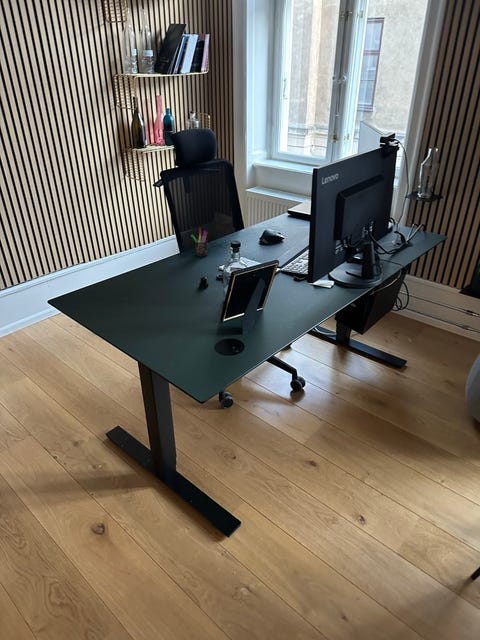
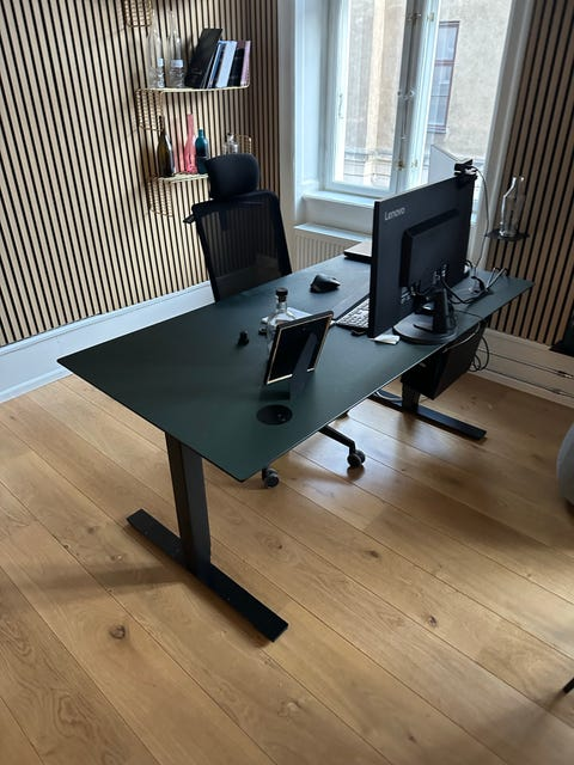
- pen holder (199, 242)
